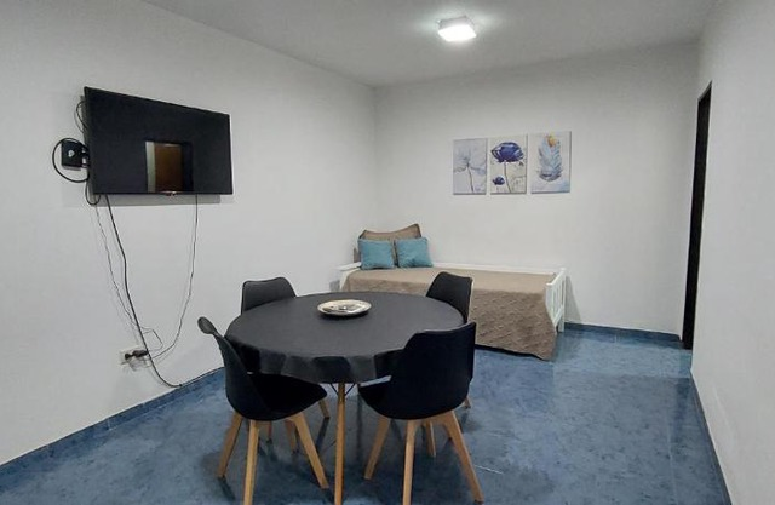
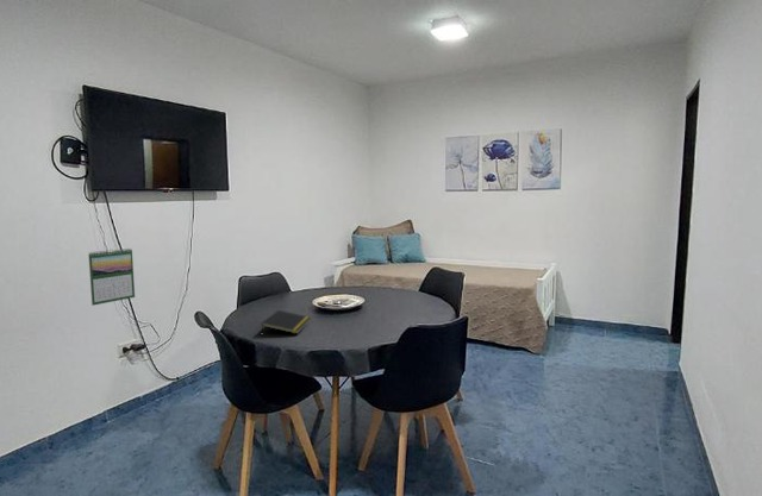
+ notepad (287, 321)
+ calendar (112, 275)
